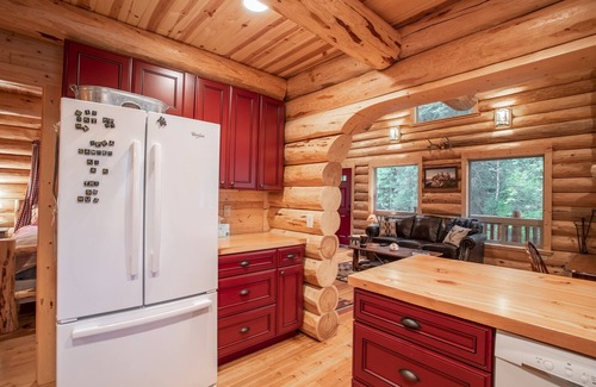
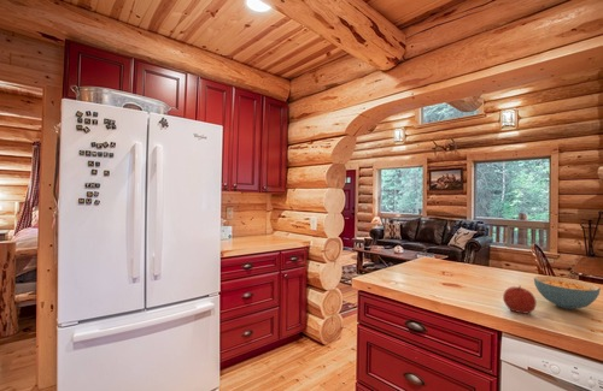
+ cereal bowl (564, 294)
+ fruit (519, 297)
